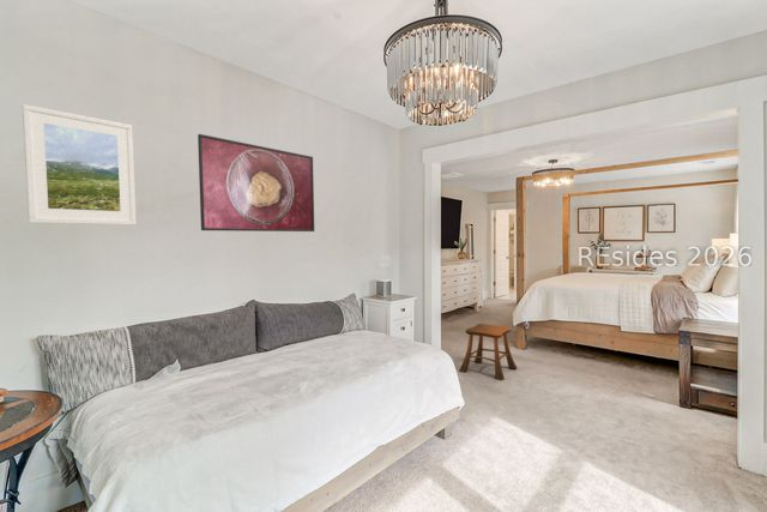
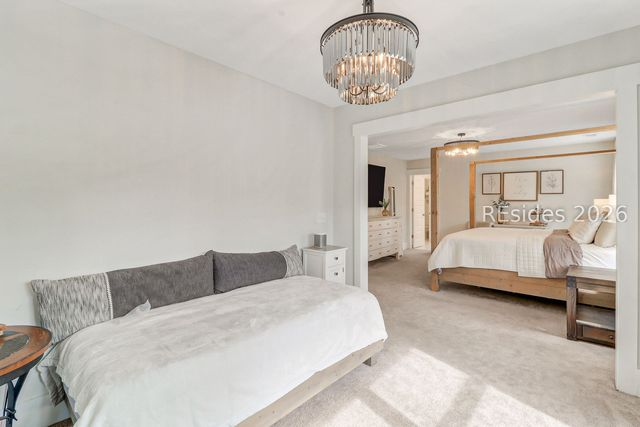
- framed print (264, 188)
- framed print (84, 169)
- stool (488, 349)
